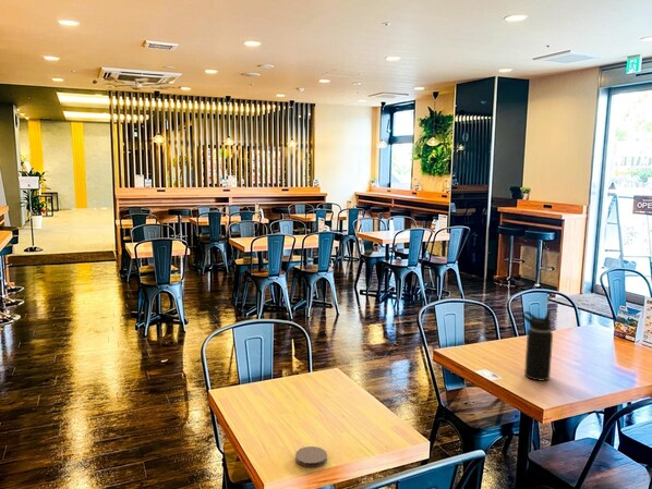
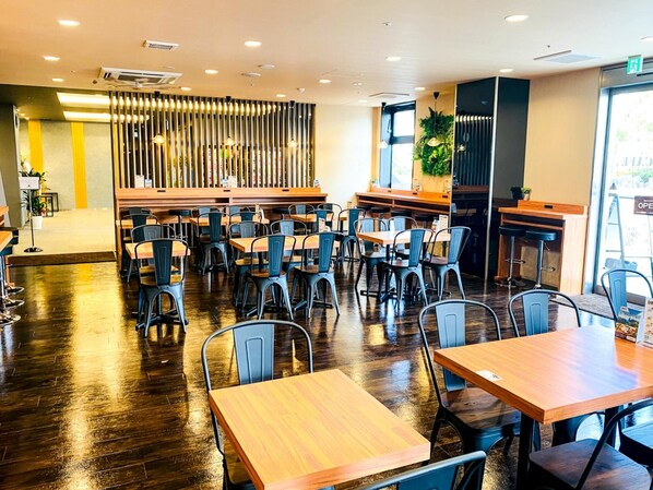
- coaster (311, 456)
- water bottle (535, 342)
